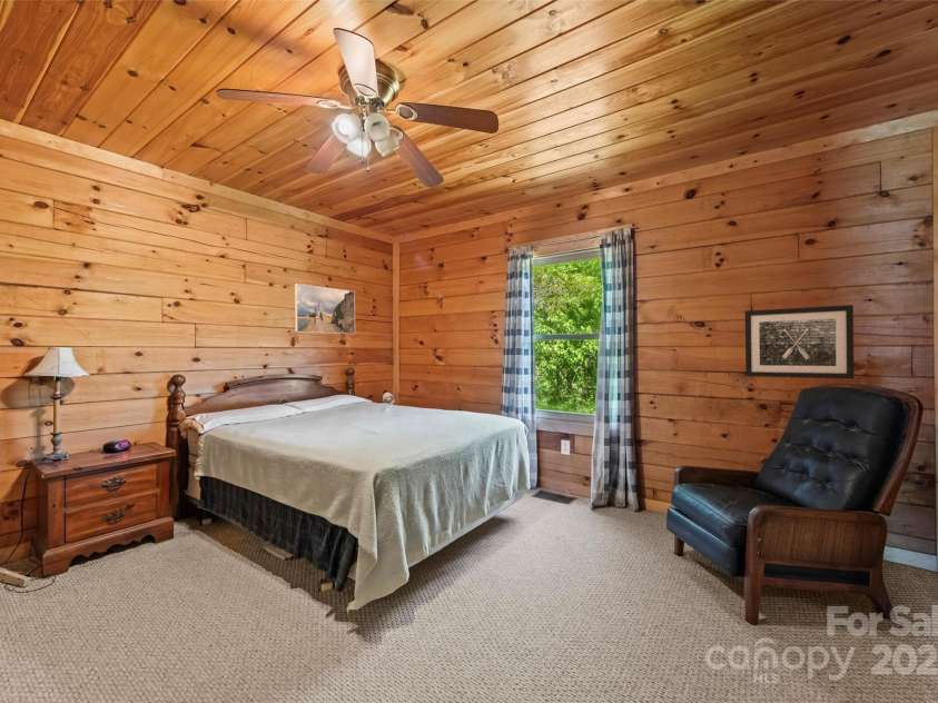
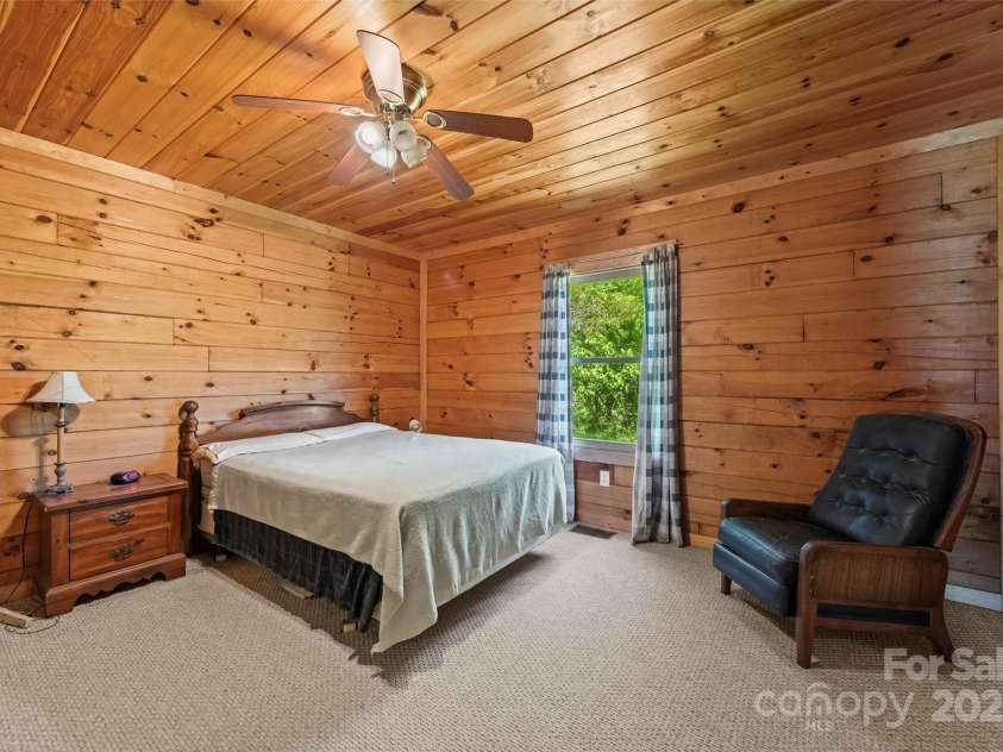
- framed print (326, 310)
- wall art (796, 343)
